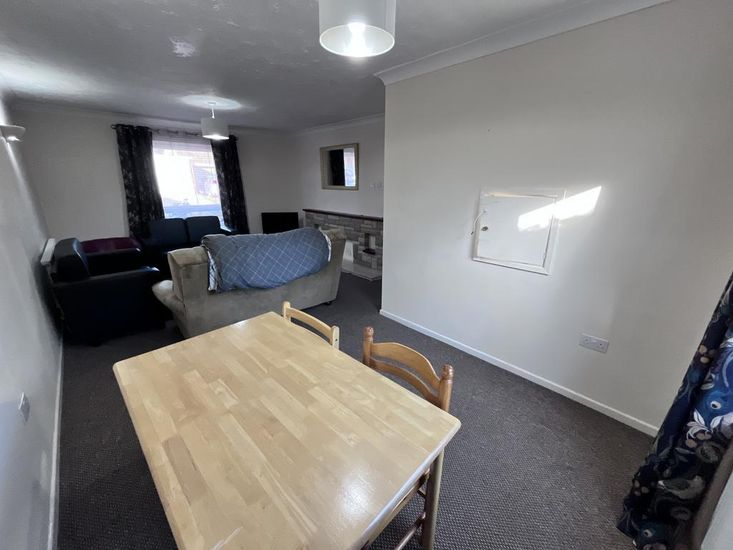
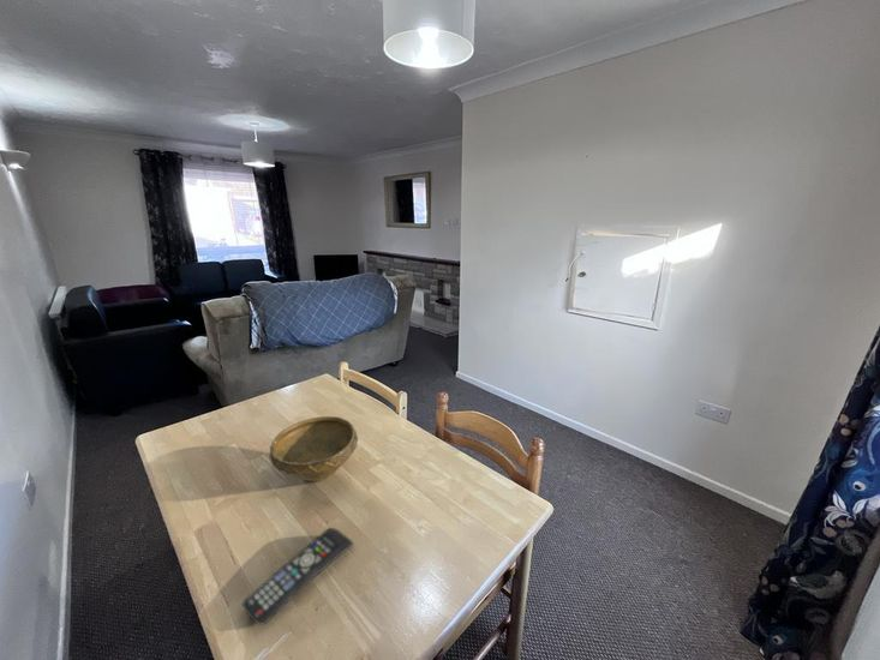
+ bowl (316, 454)
+ remote control (303, 569)
